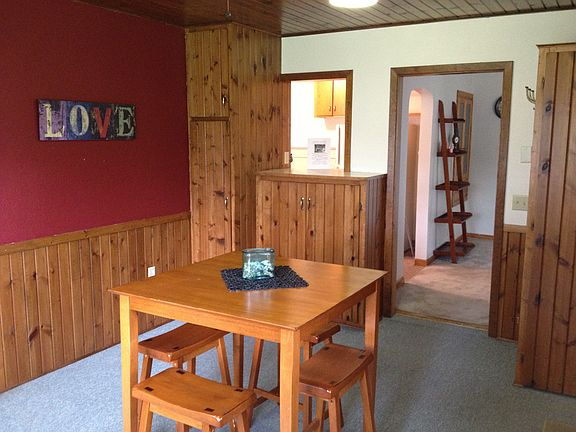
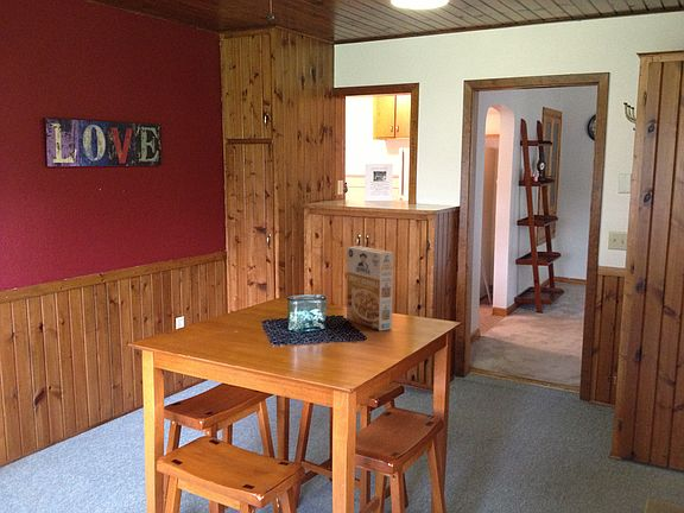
+ cereal box (368, 286)
